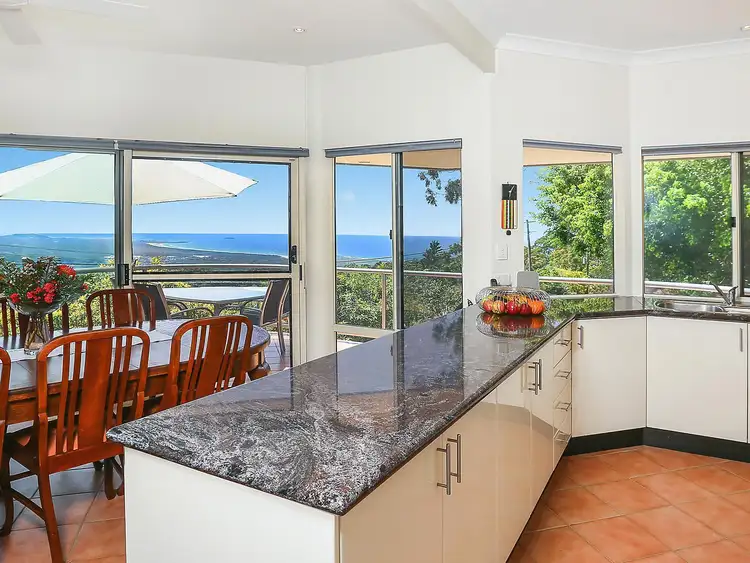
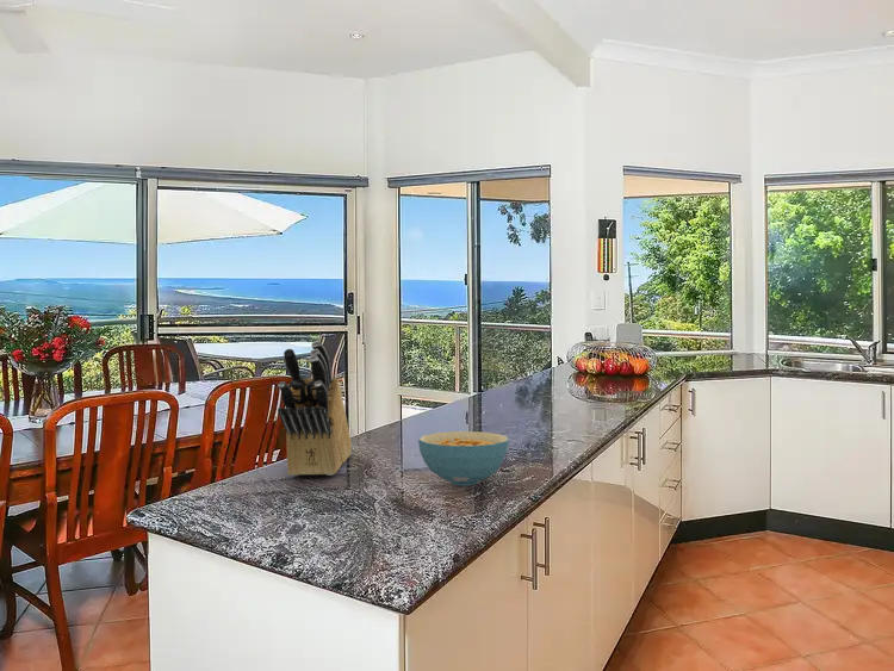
+ knife block (316, 404)
+ cereal bowl (464, 460)
